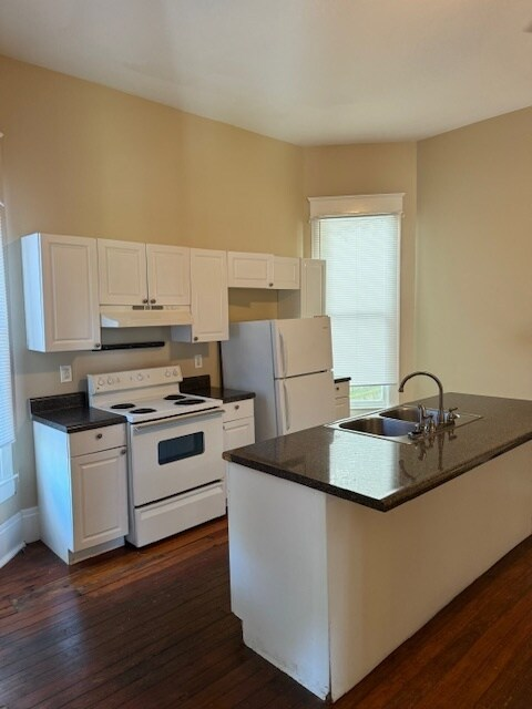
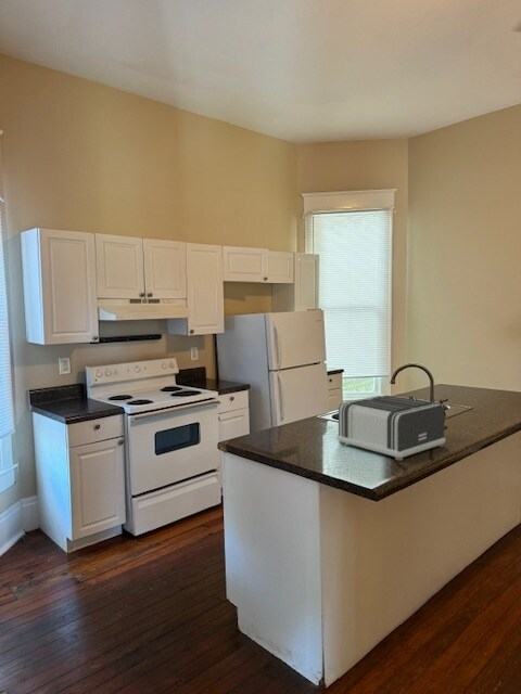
+ toaster (386, 423)
